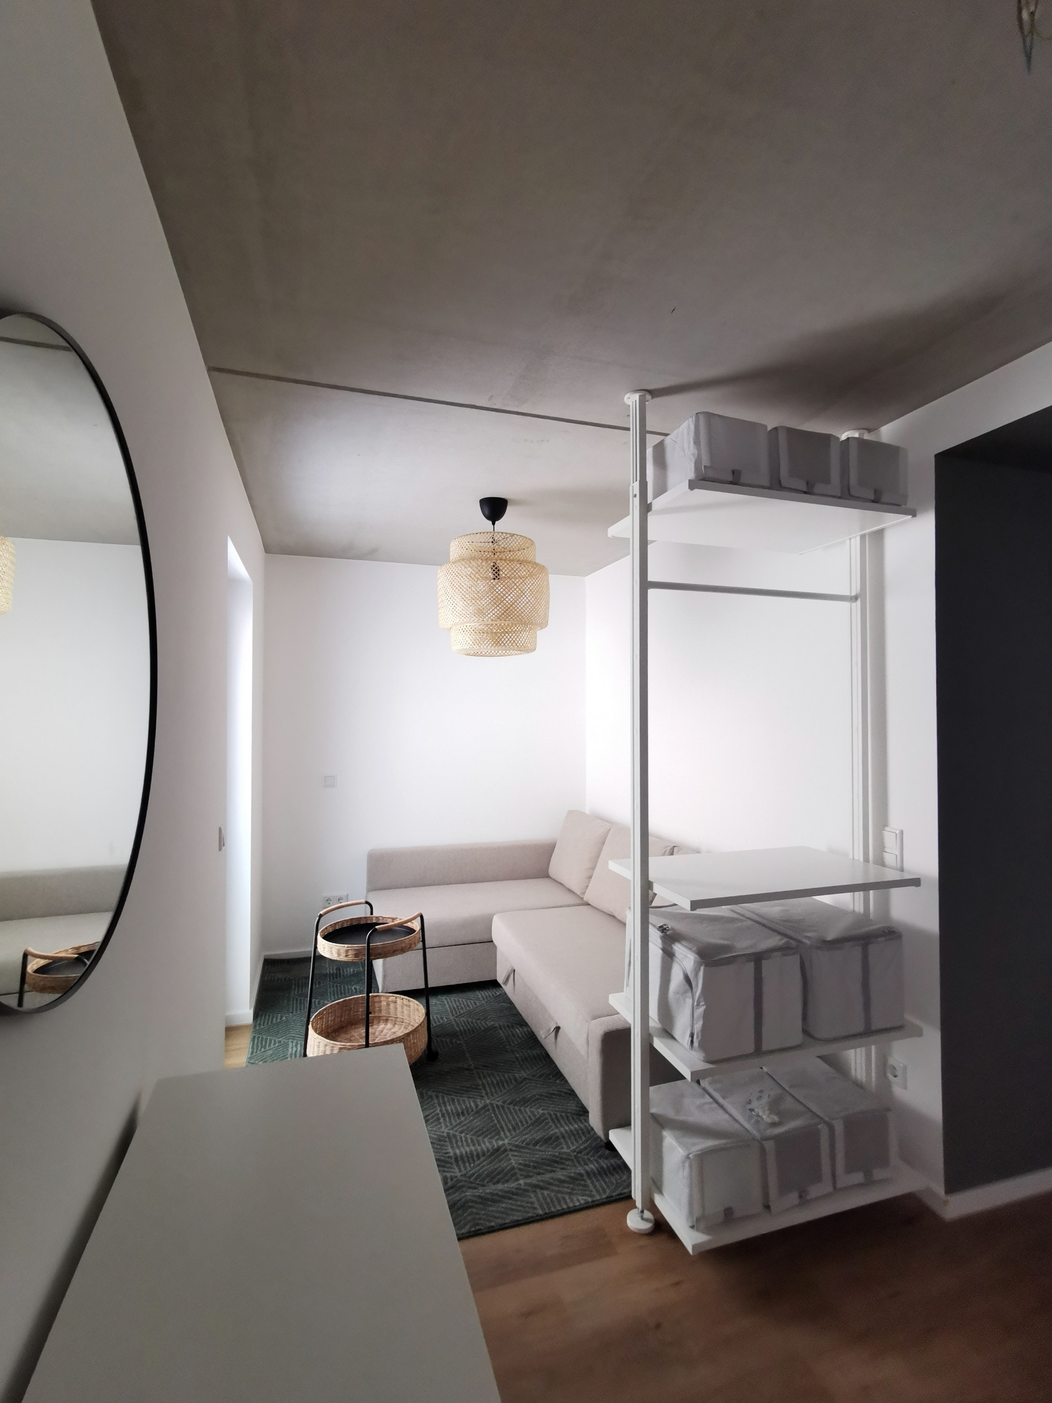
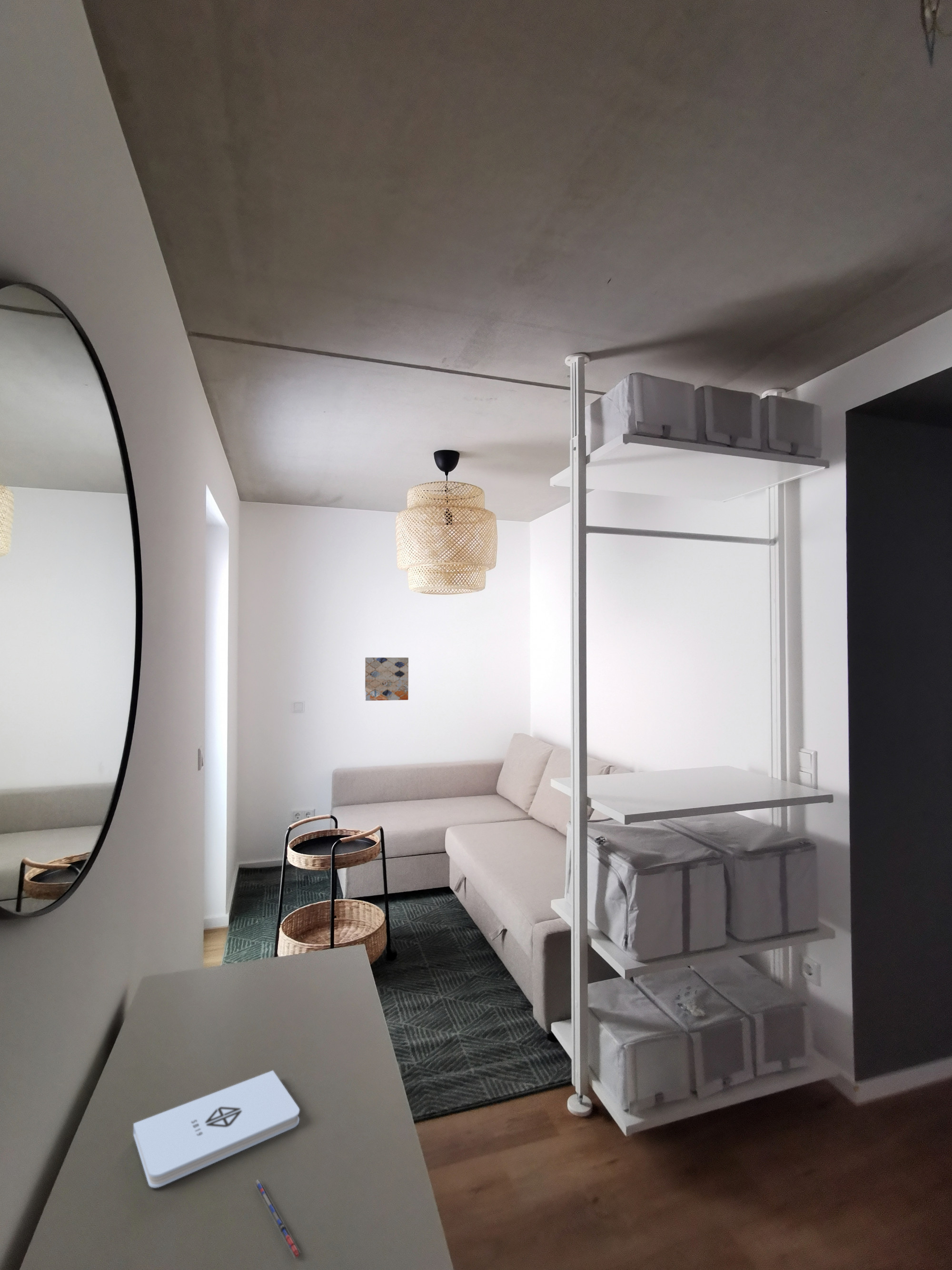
+ pen (276, 1215)
+ notepad (218, 1123)
+ wall art (387, 679)
